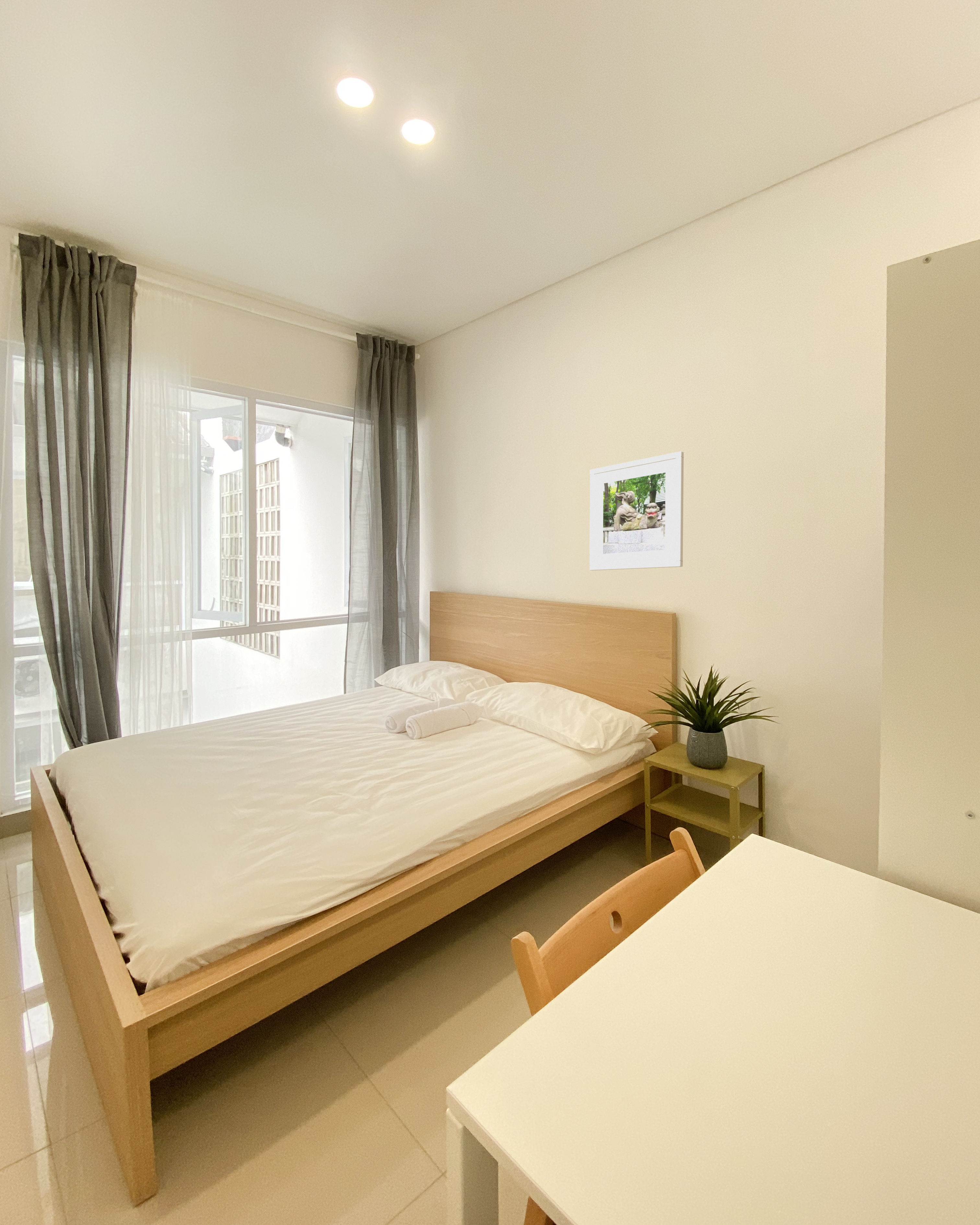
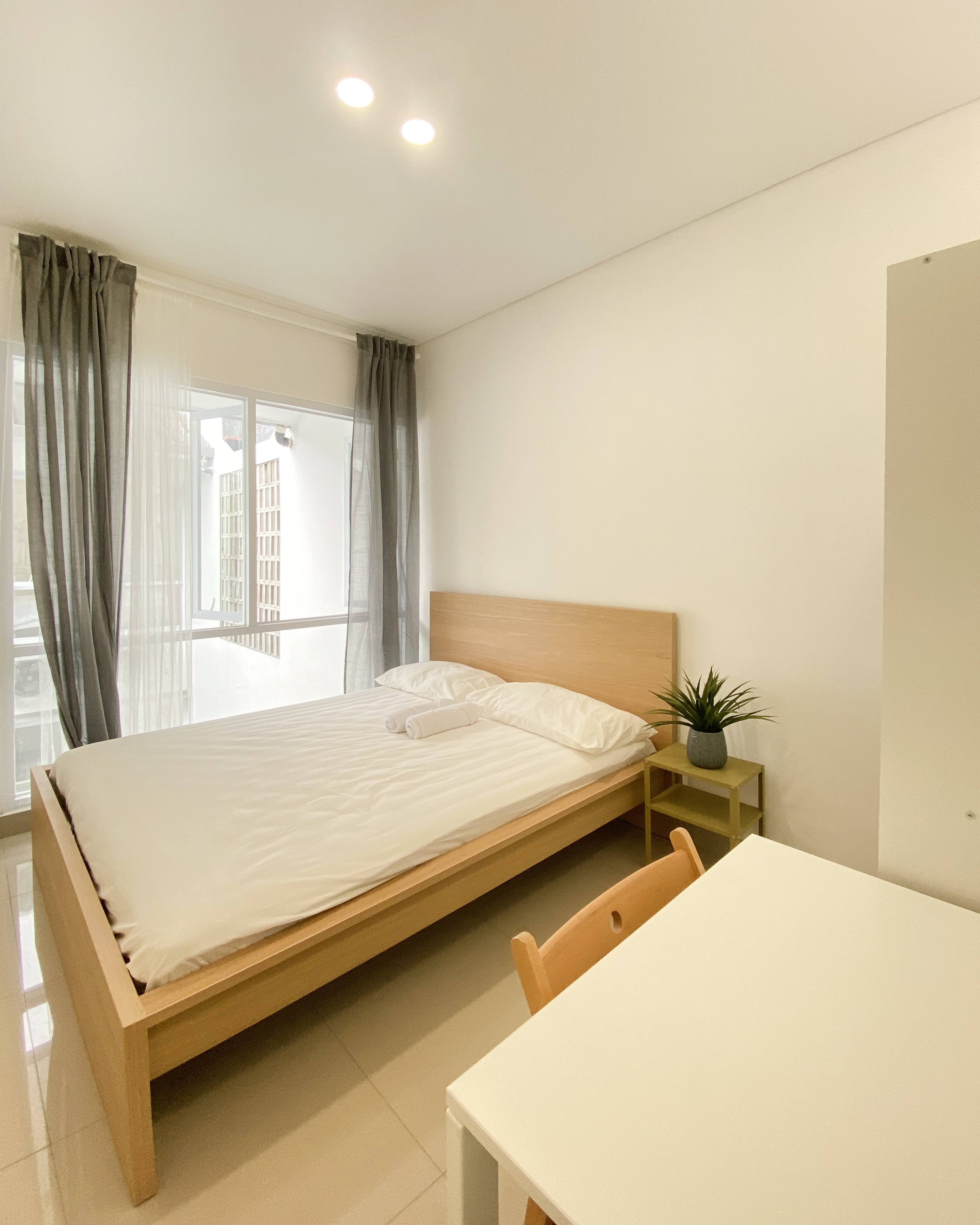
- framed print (633, 515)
